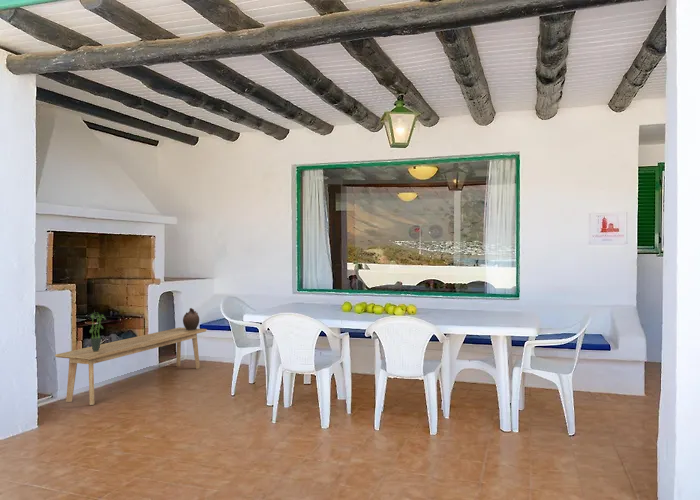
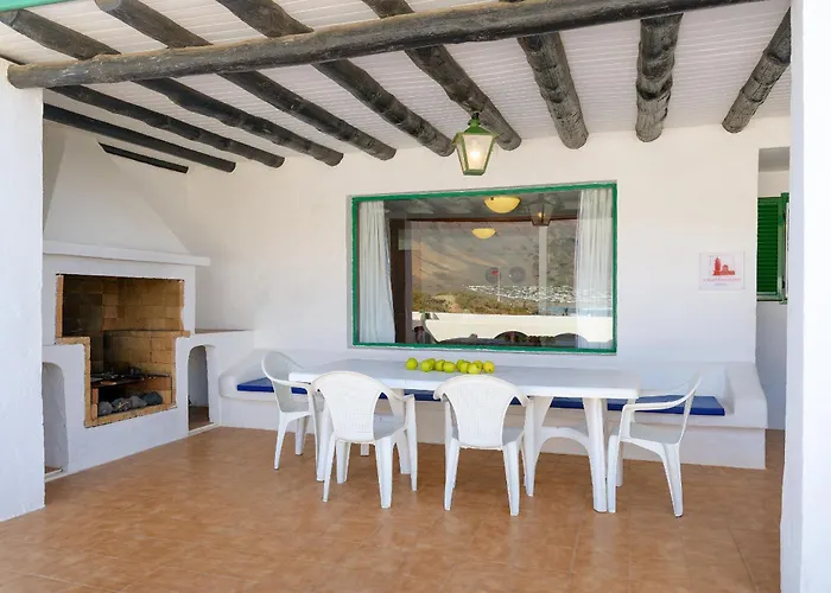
- ceramic jug (191, 318)
- potted plant (97, 331)
- bench (137, 352)
